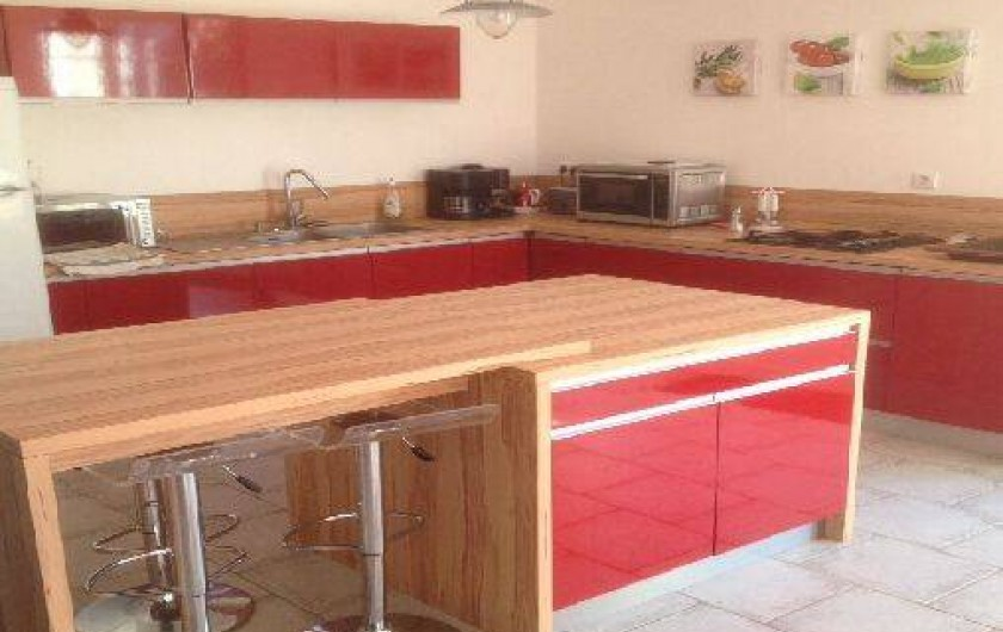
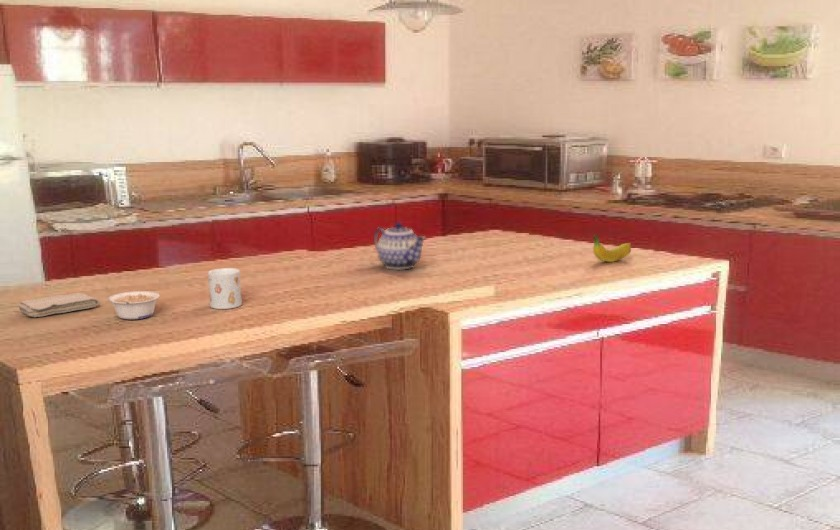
+ teapot (399, 244)
+ fruit (612, 249)
+ legume (135, 304)
+ mug (222, 287)
+ washcloth (57, 303)
